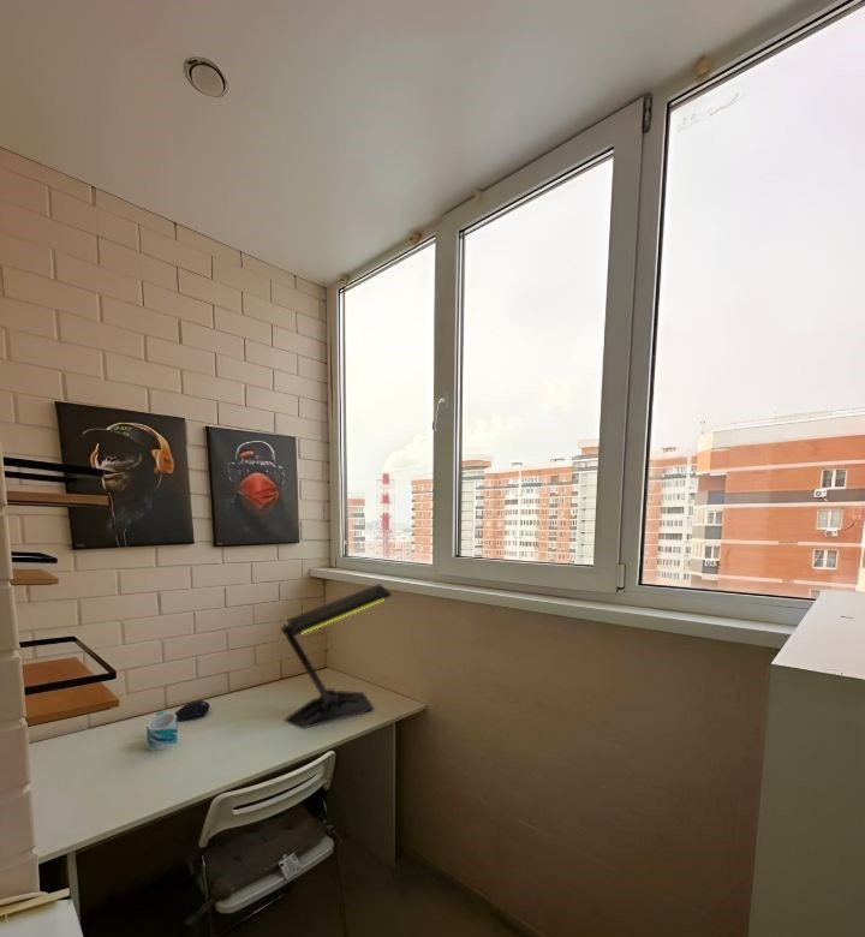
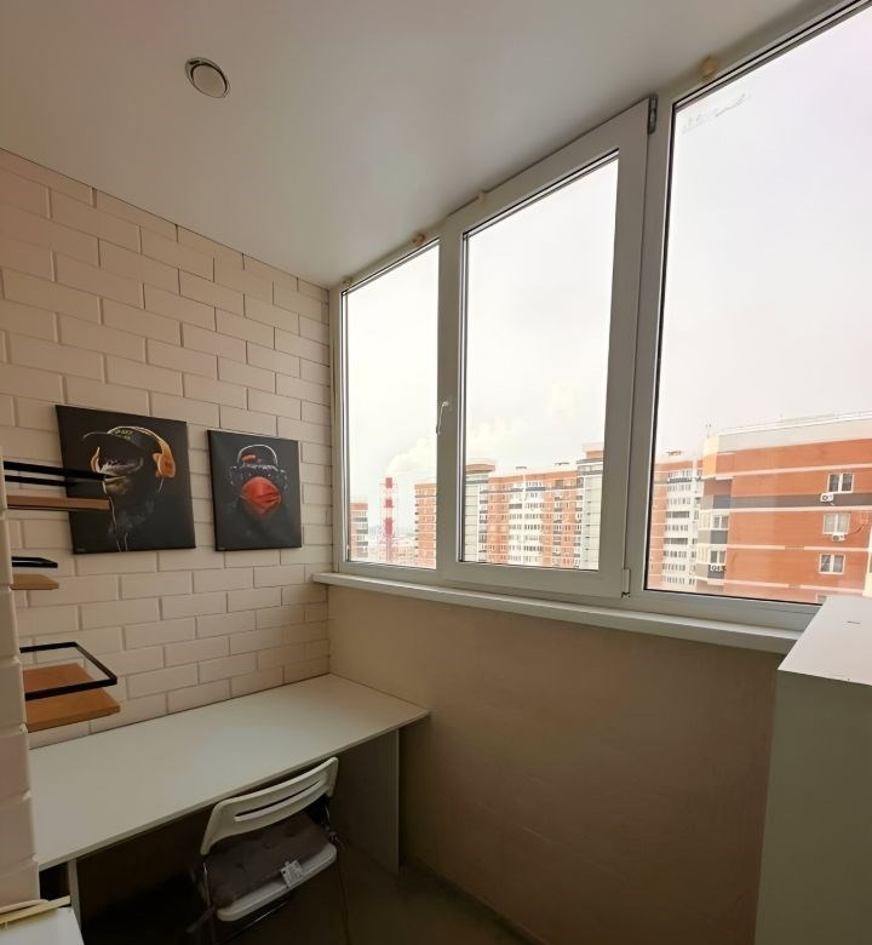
- computer mouse (191, 710)
- desk lamp (312, 667)
- mug (161, 728)
